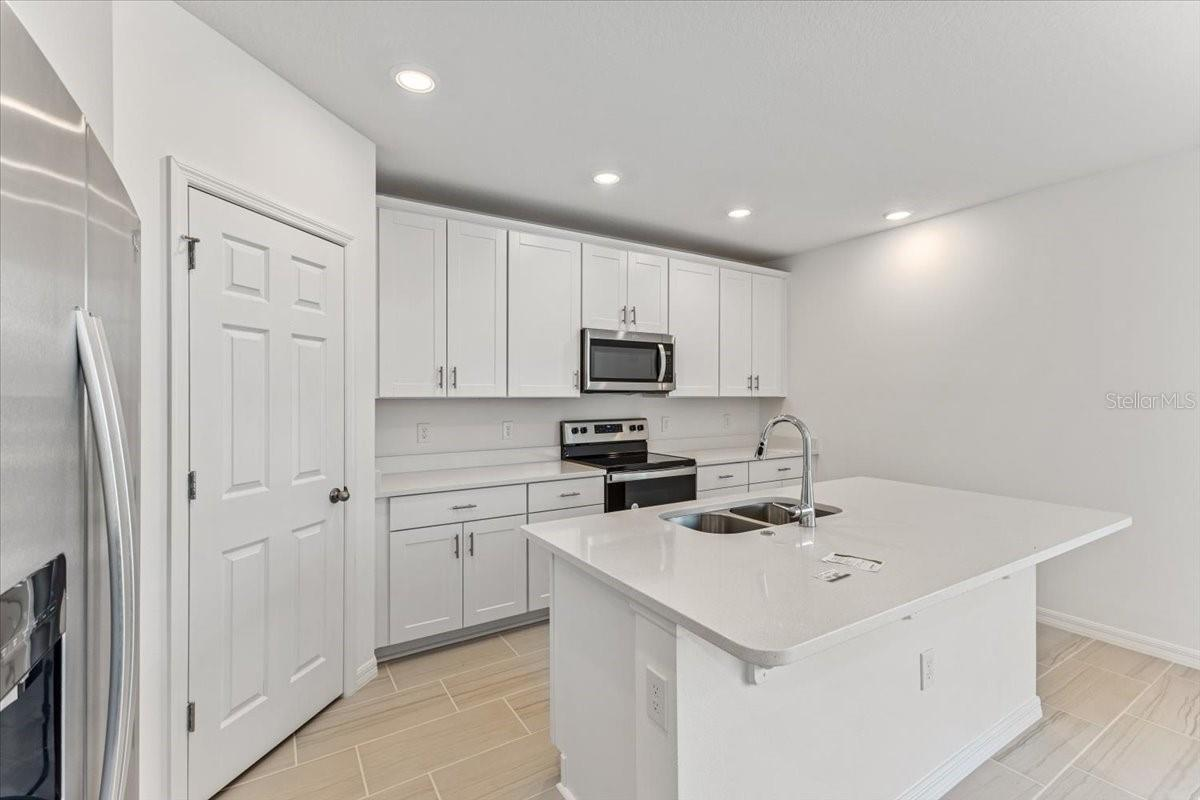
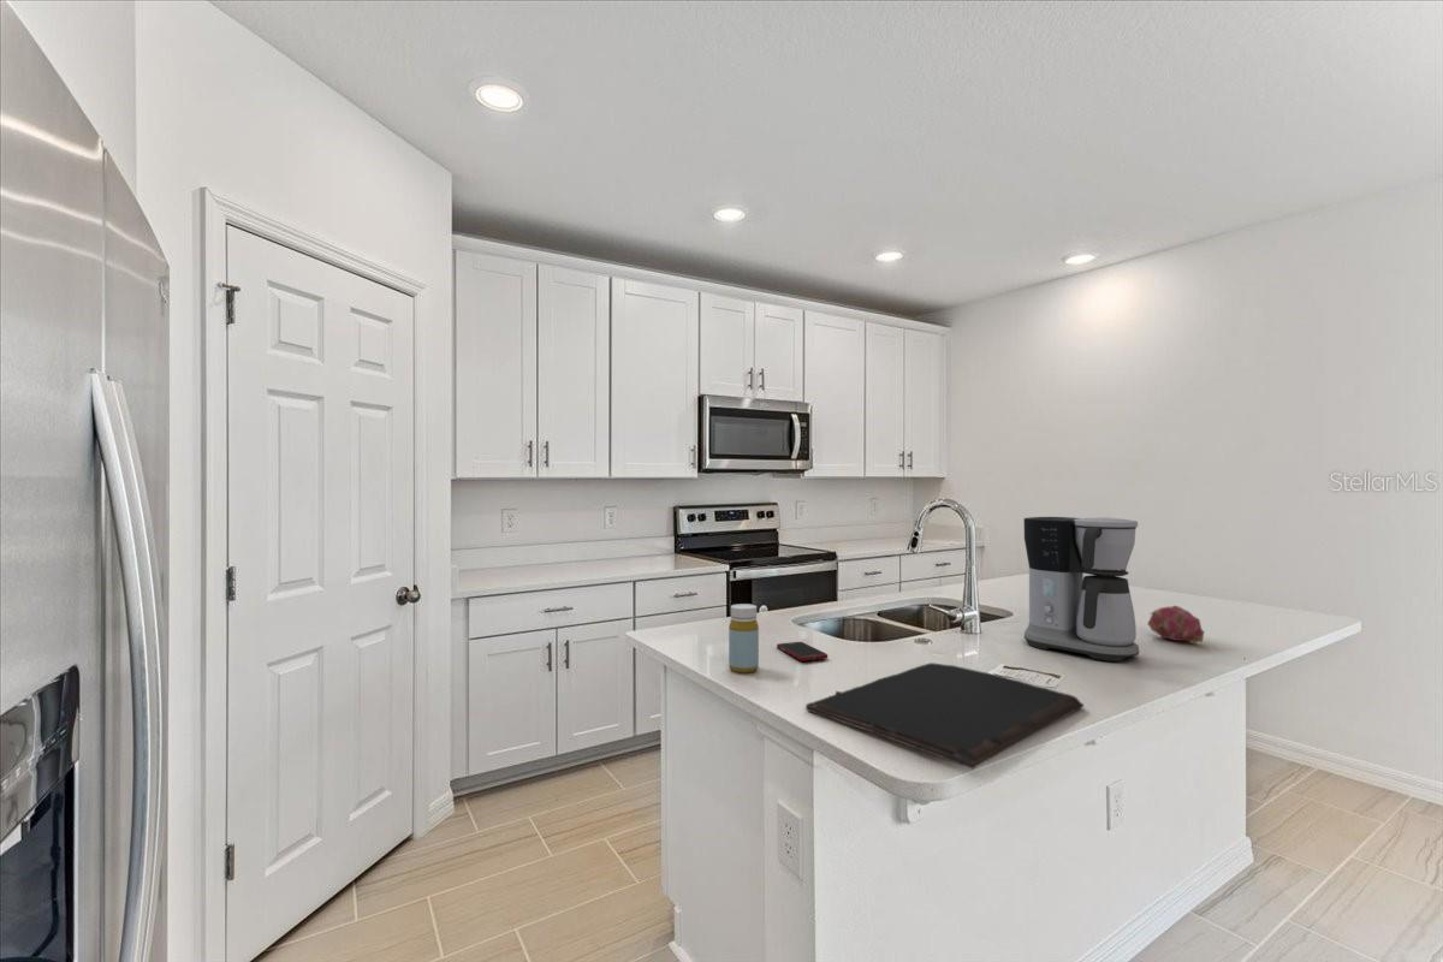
+ fruit (1175, 622)
+ cutting board (945, 702)
+ coffee maker (1075, 583)
+ cell phone (801, 651)
+ bottle (743, 637)
